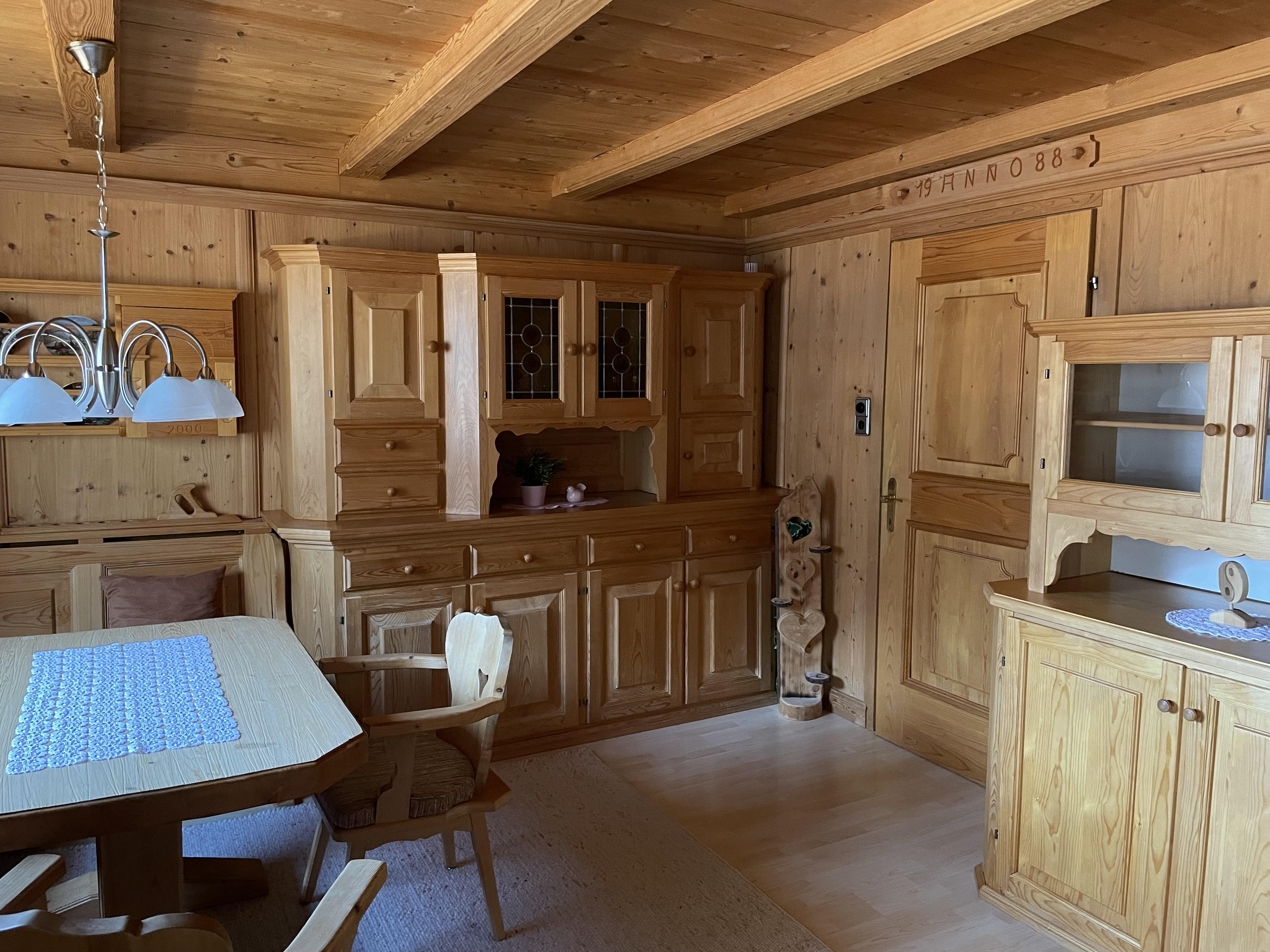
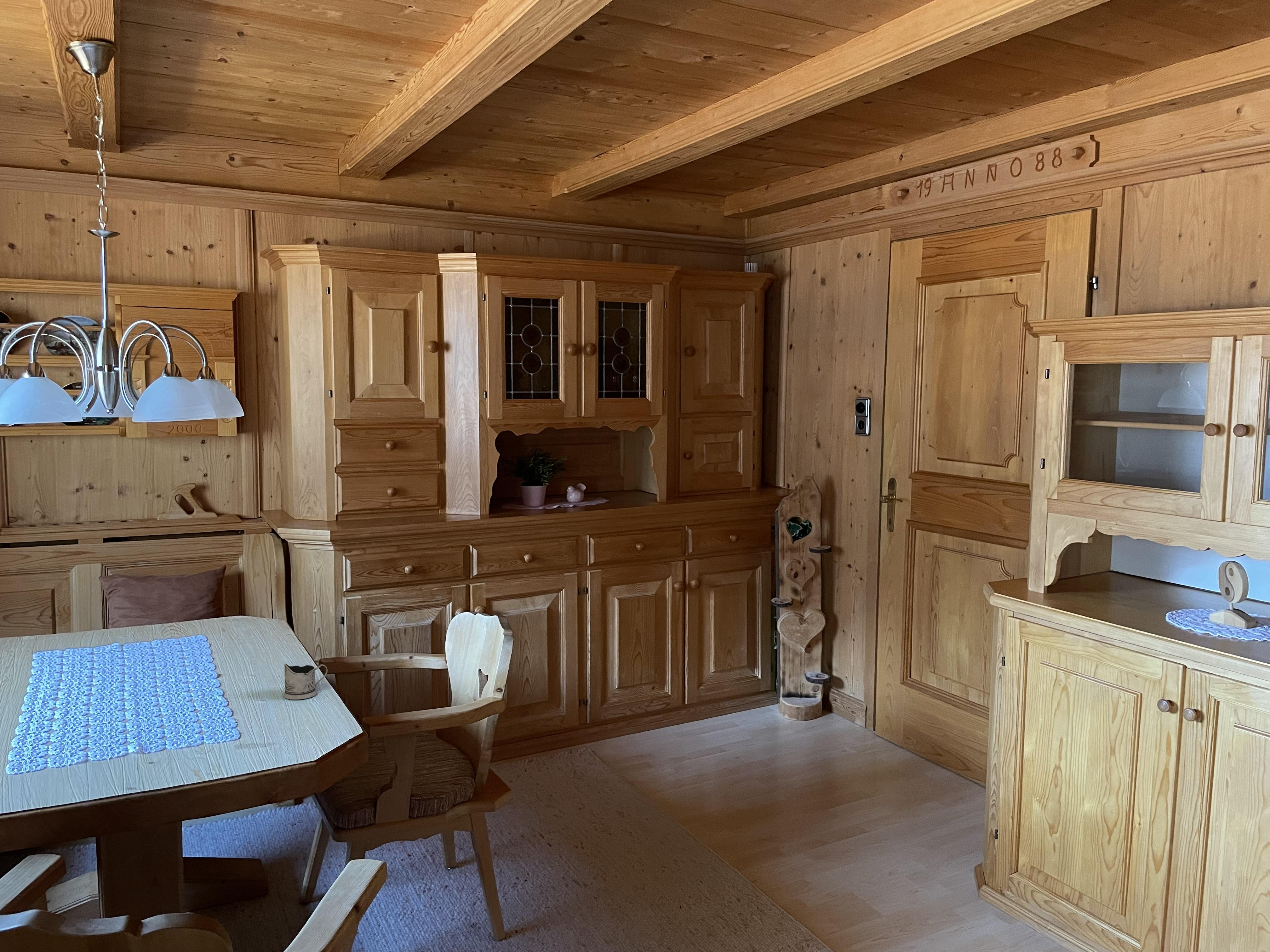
+ tea glass holder (306, 677)
